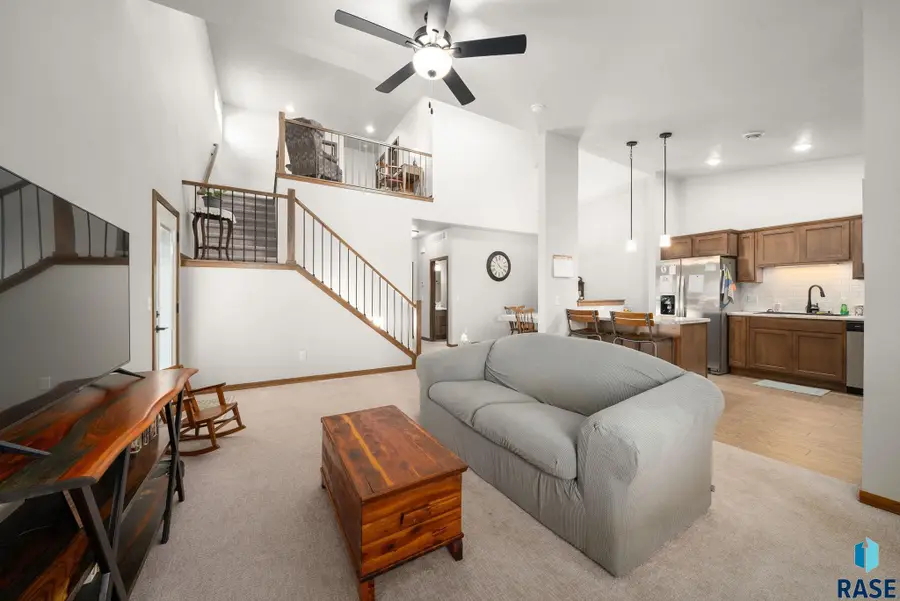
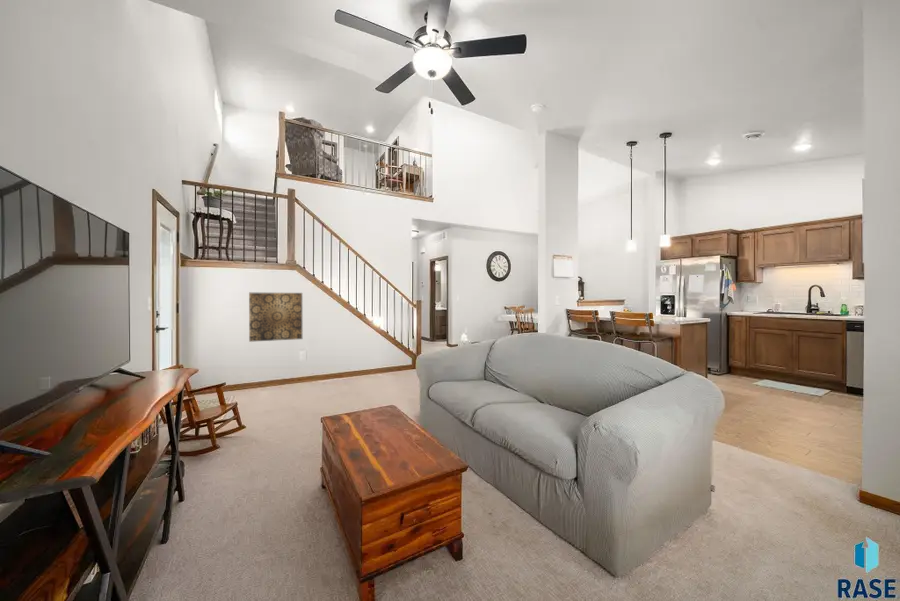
+ wall art (276, 316)
